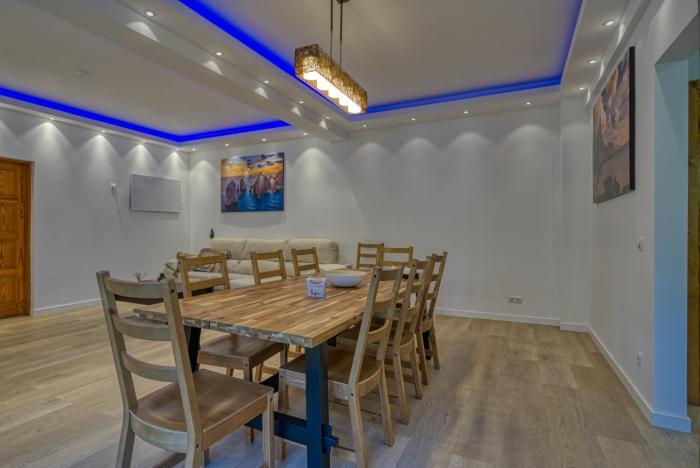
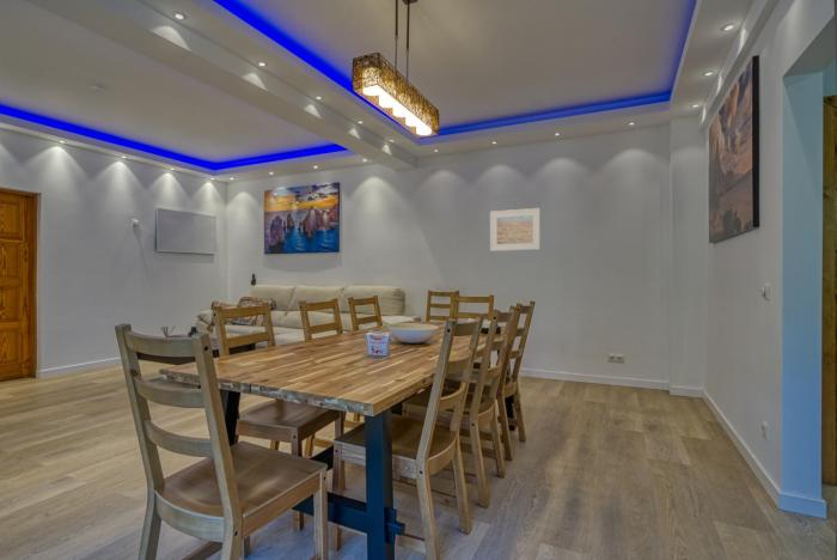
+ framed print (514, 230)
